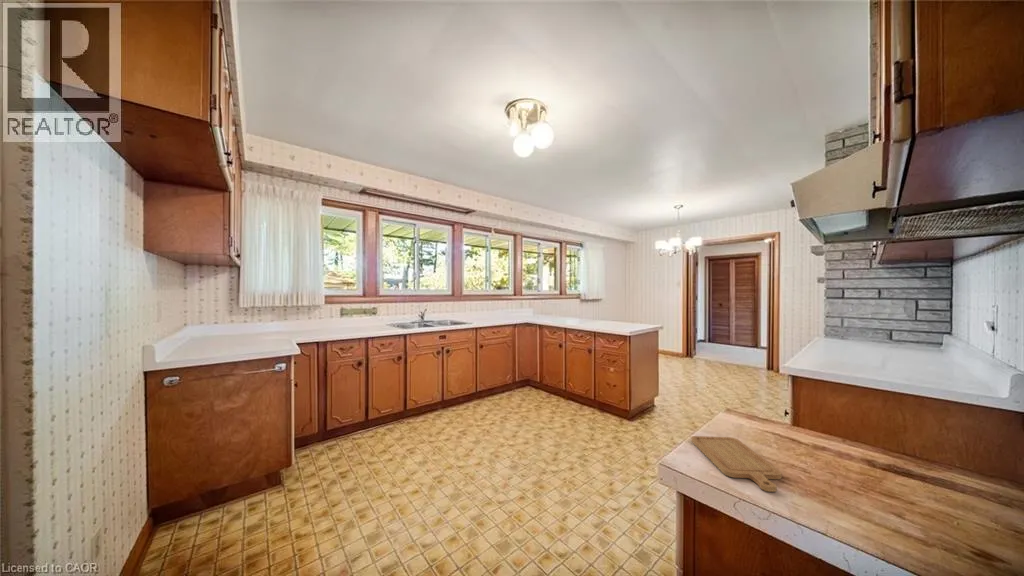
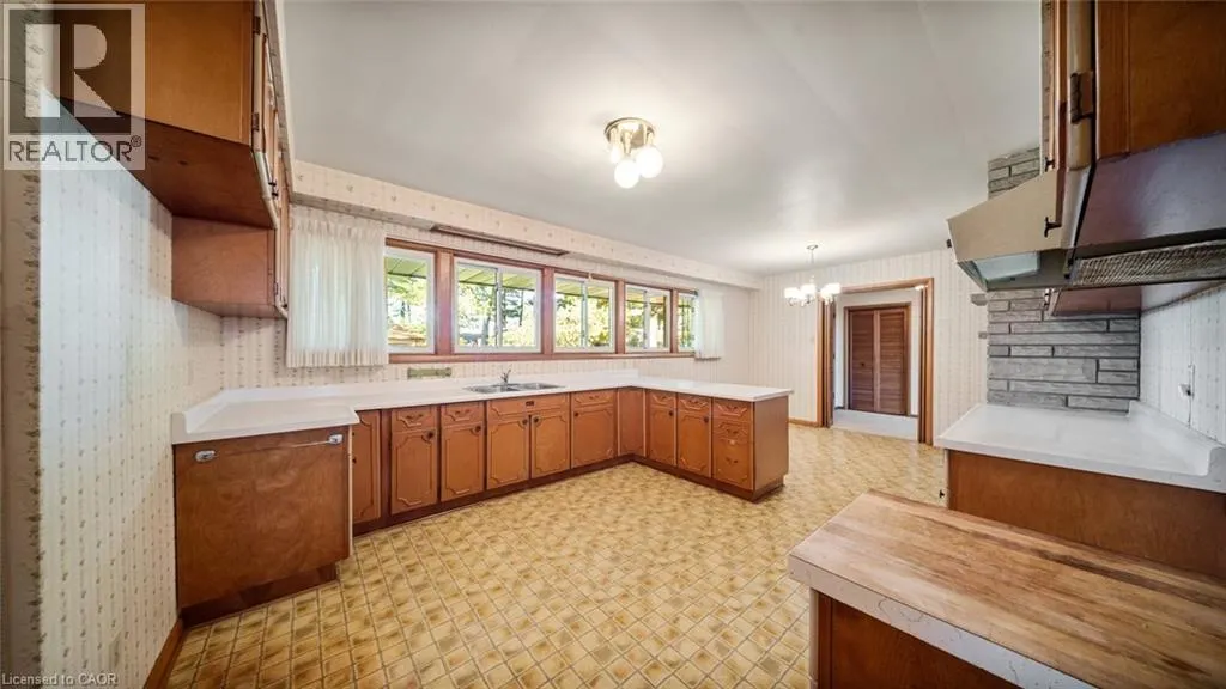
- chopping board (737, 460)
